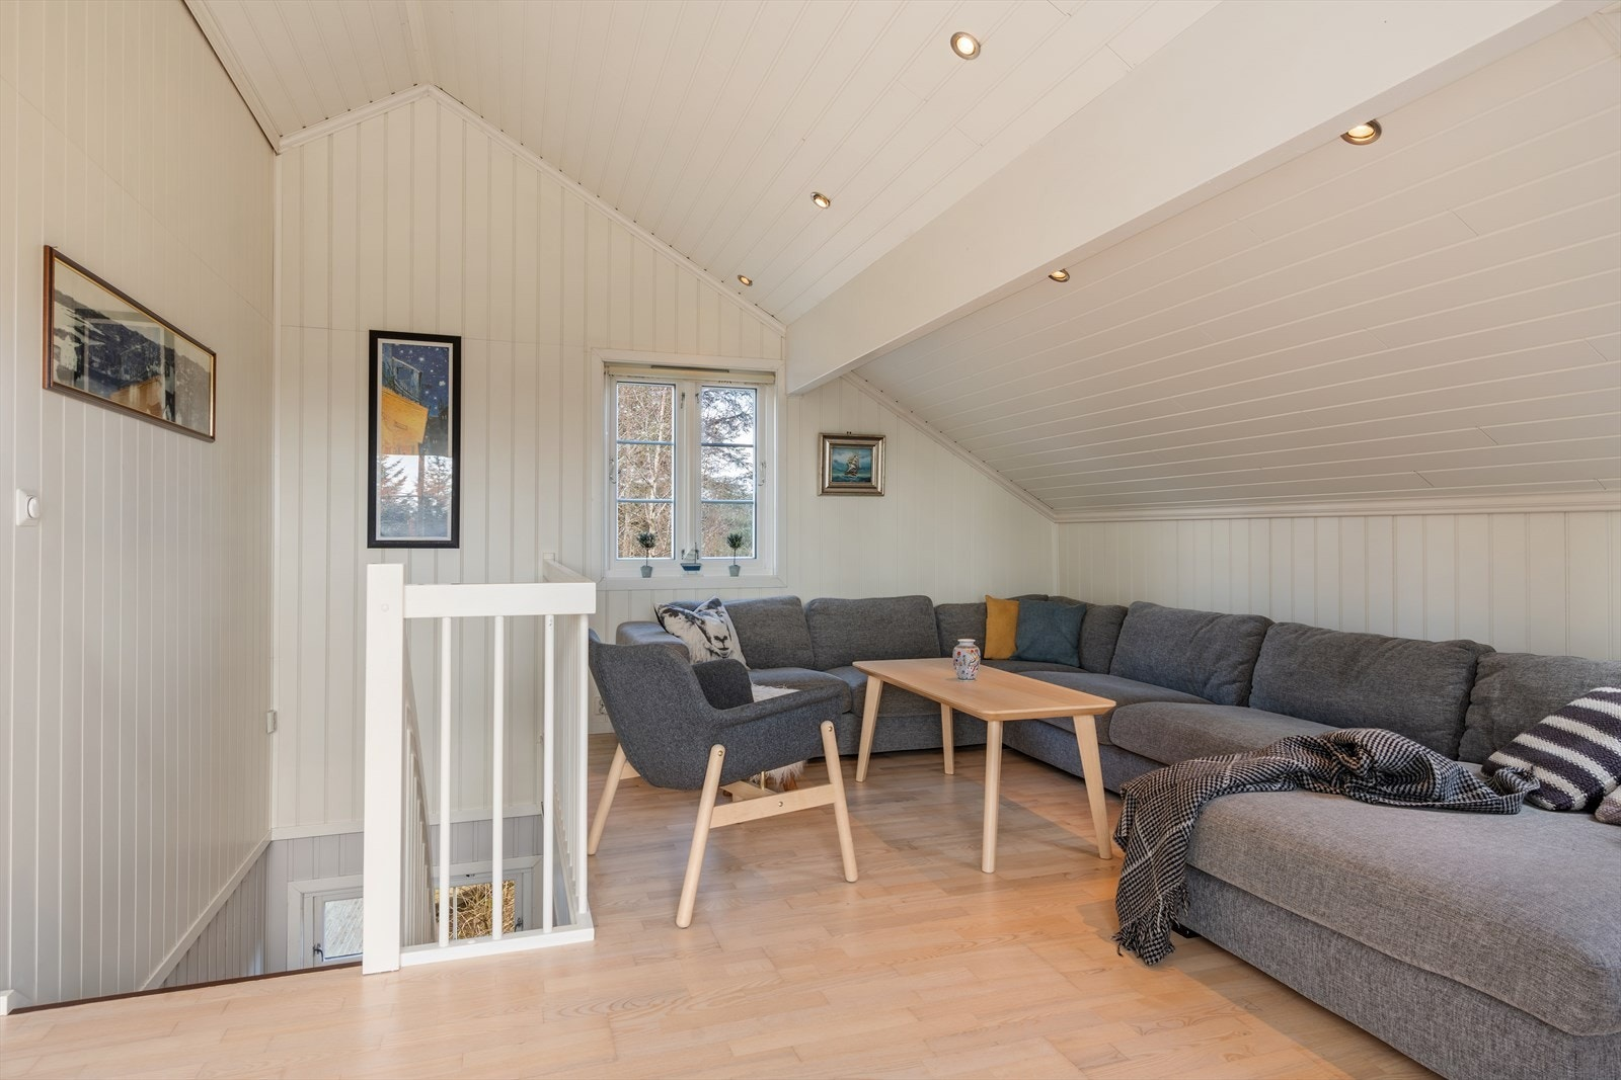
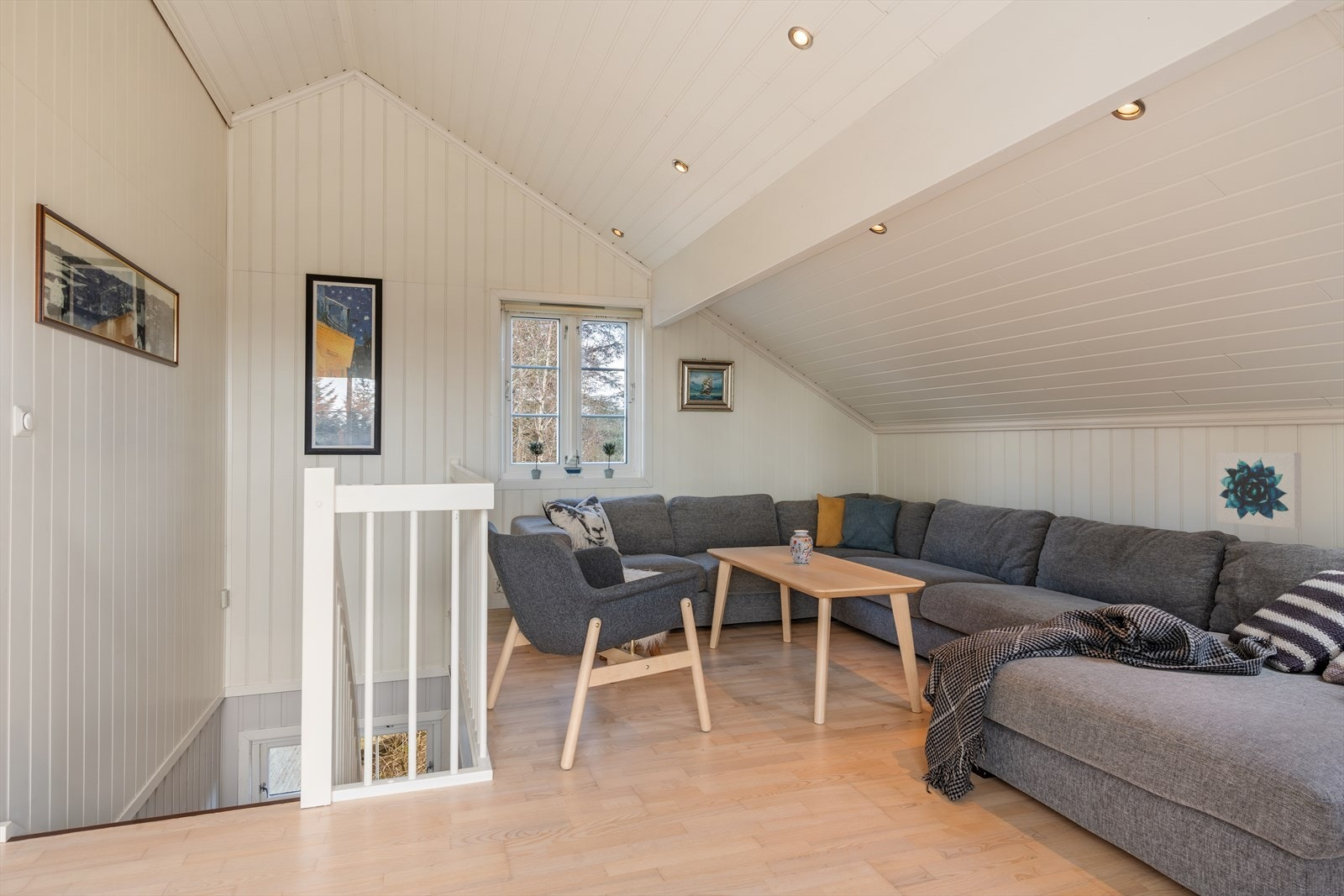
+ wall art (1257, 489)
